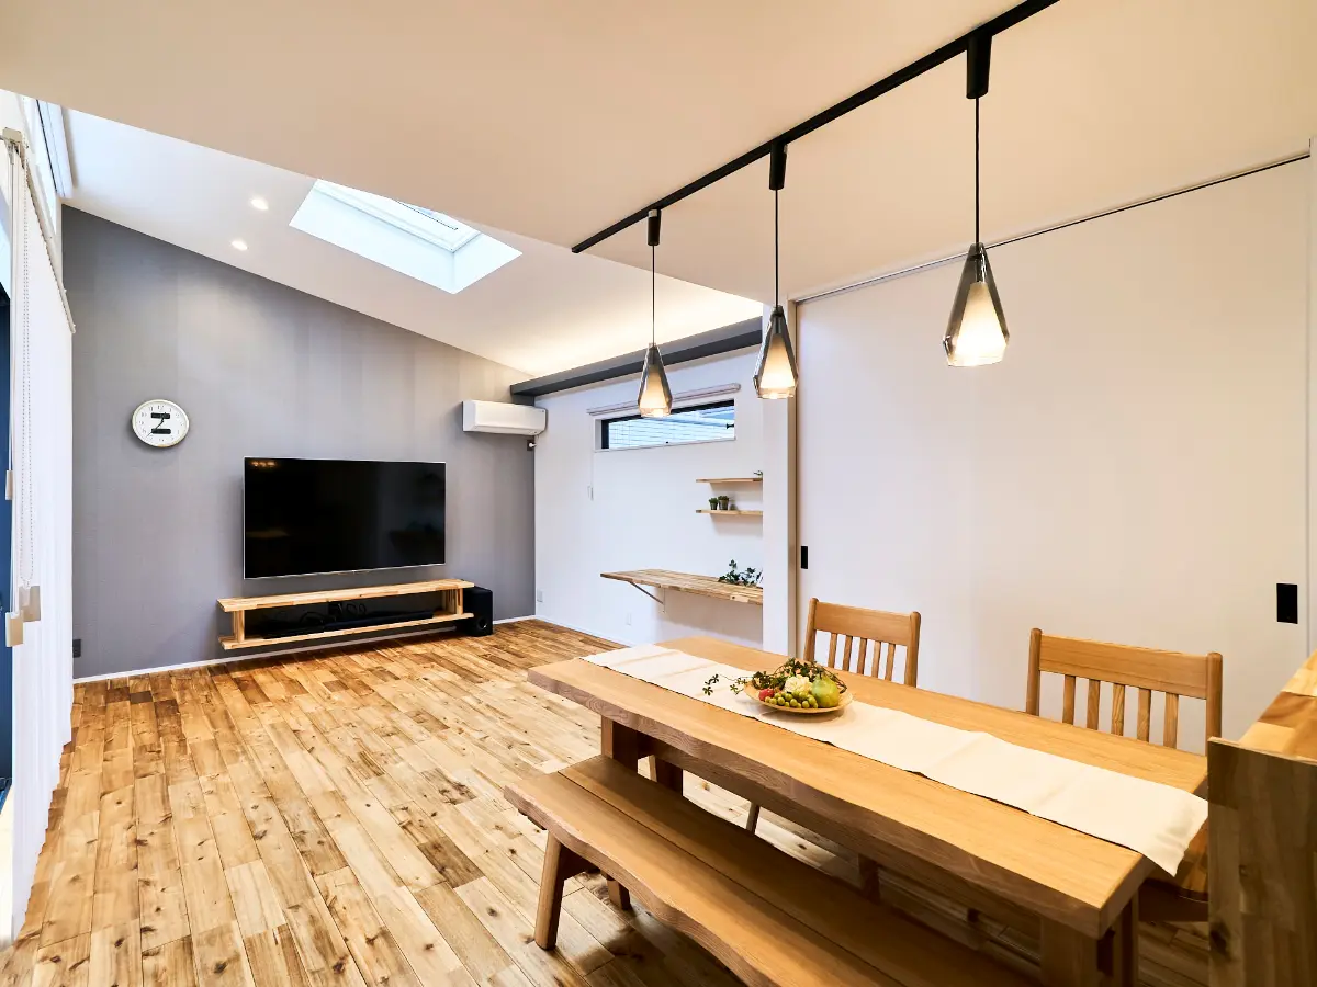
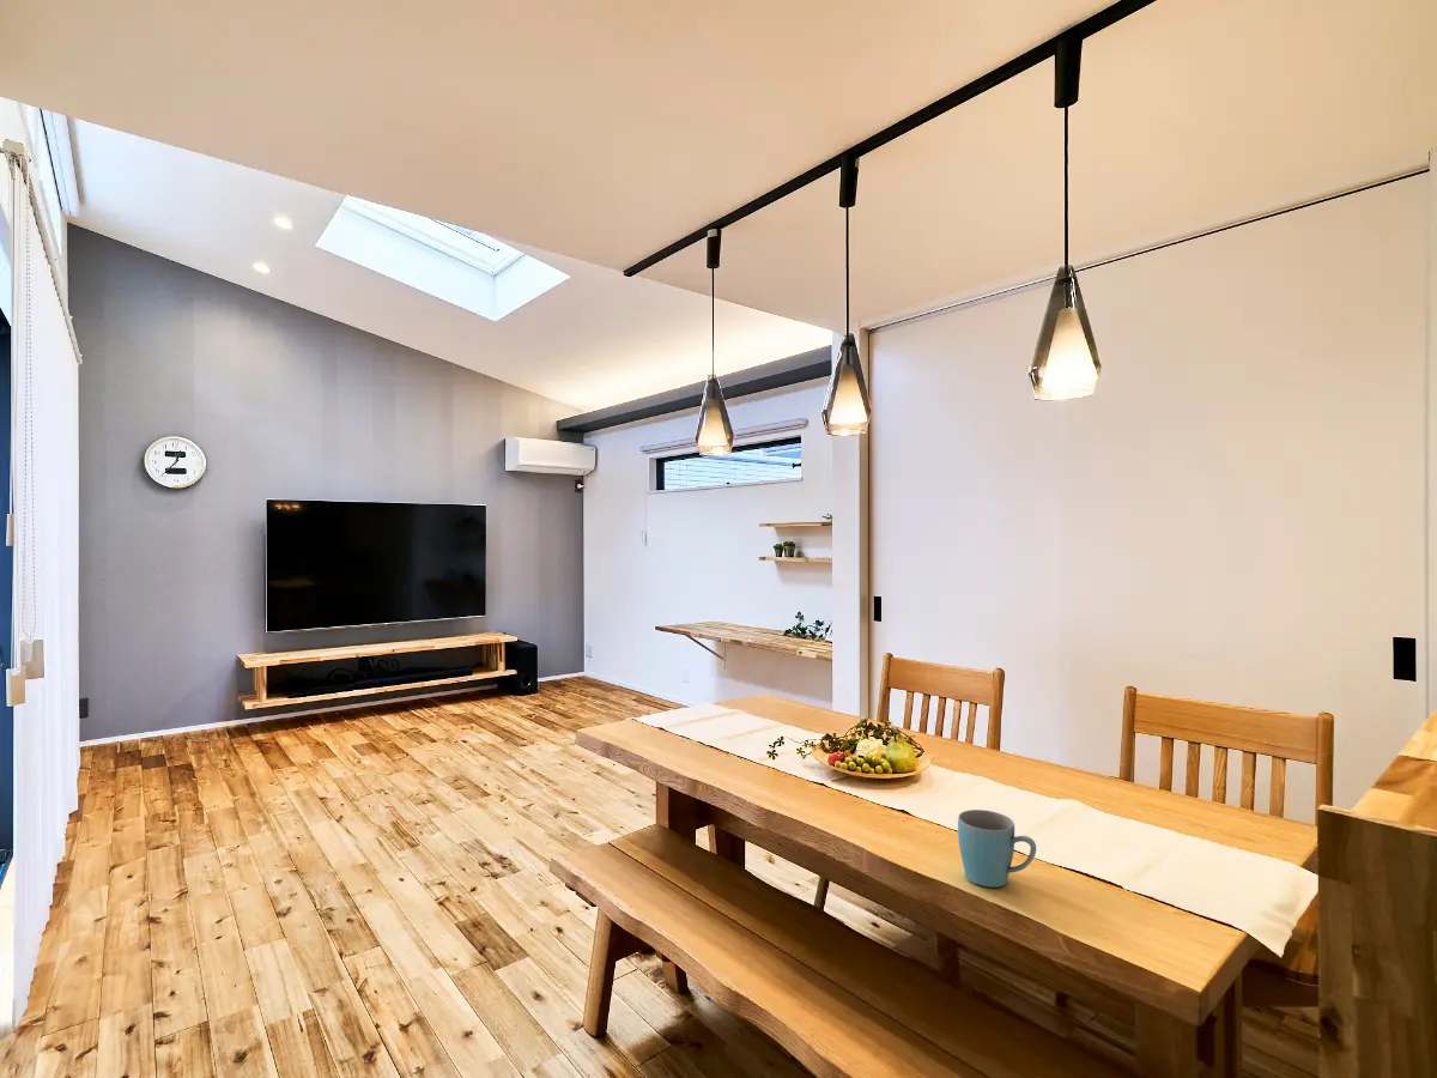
+ mug (996, 852)
